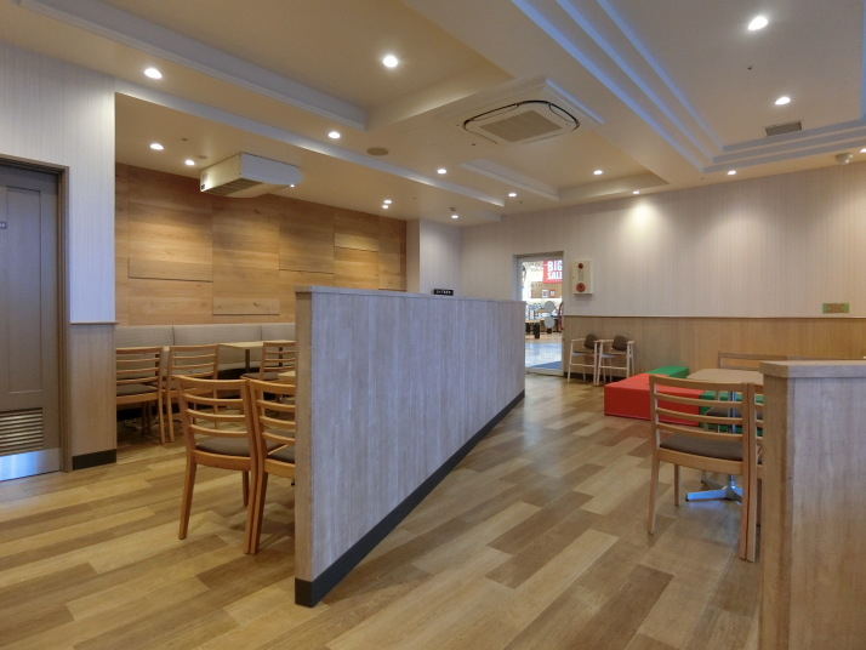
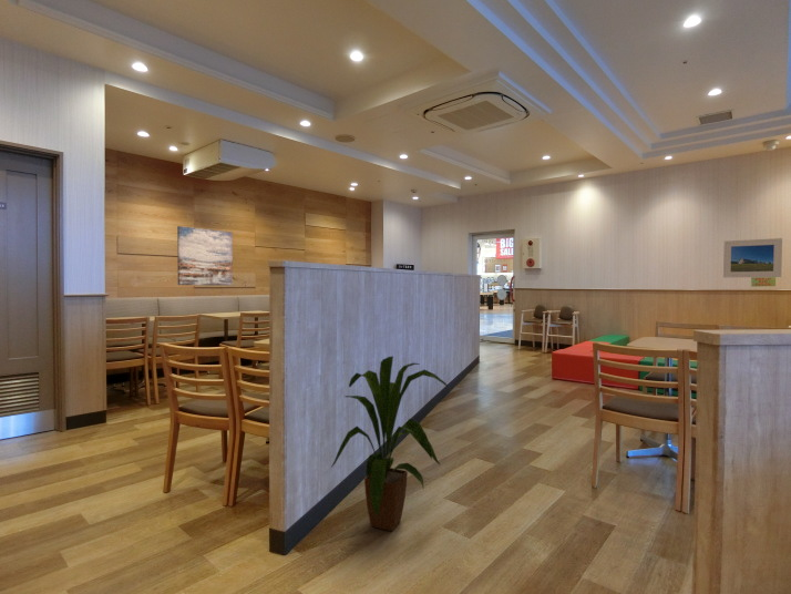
+ wall art (206, 257)
+ house plant (394, 432)
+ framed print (751, 258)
